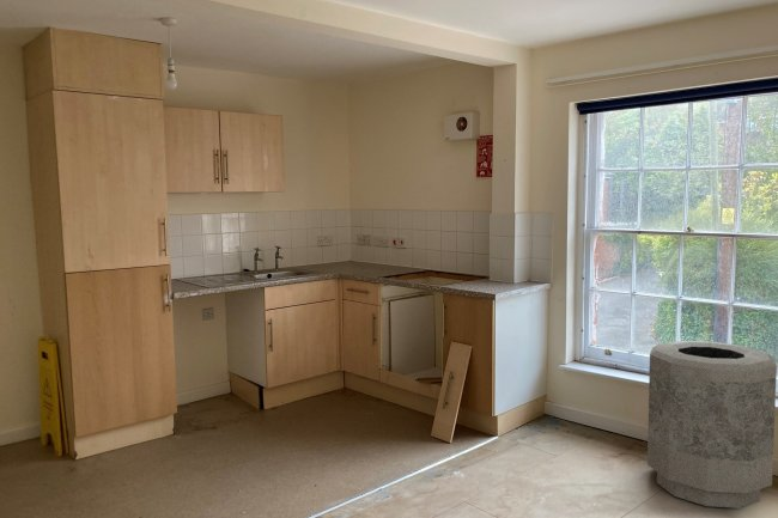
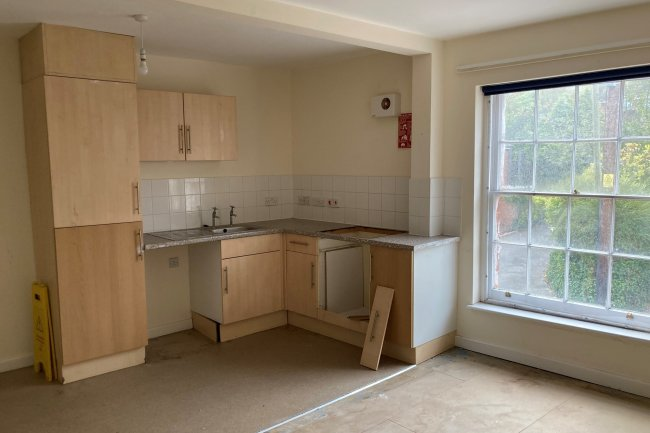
- trash can (709, 418)
